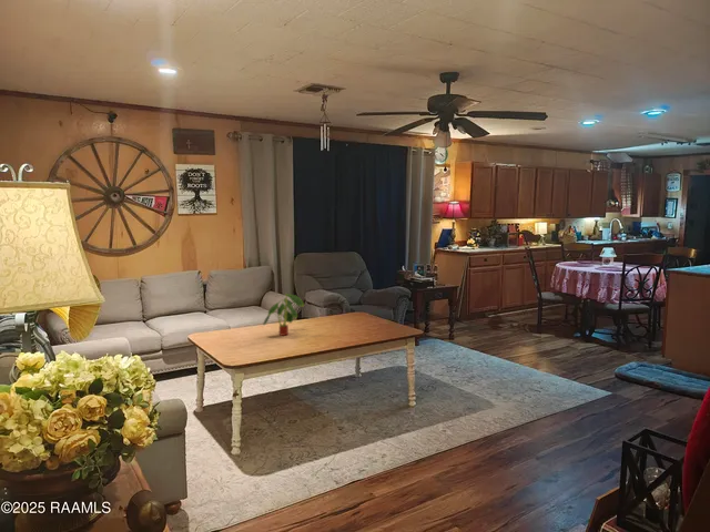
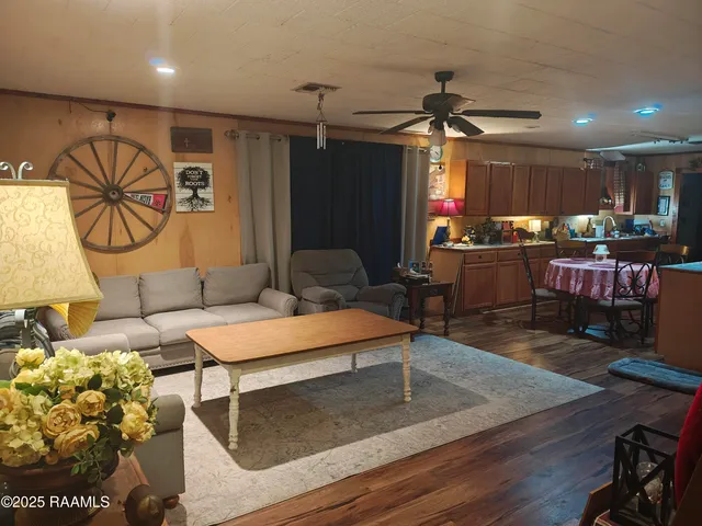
- plant (285, 313)
